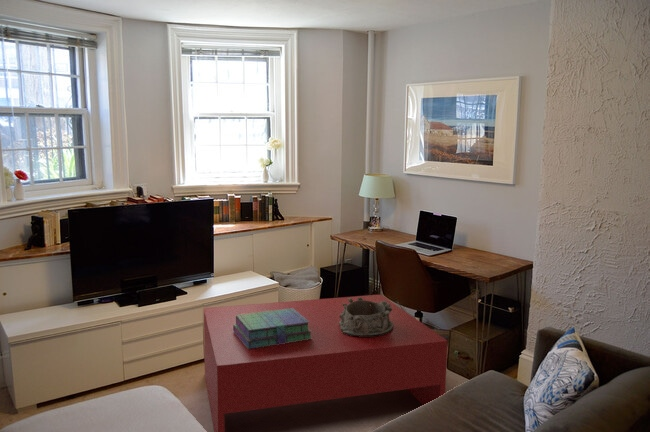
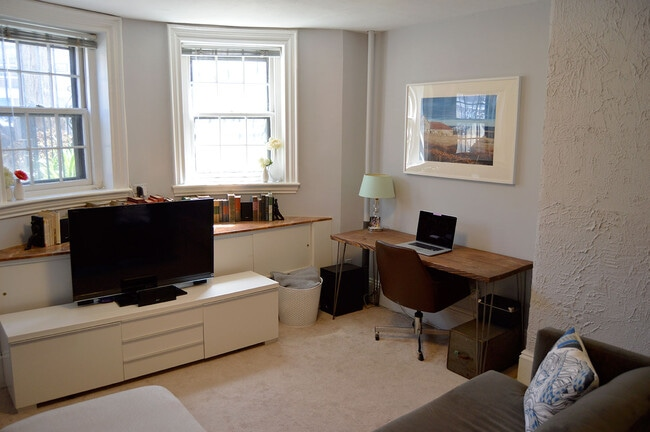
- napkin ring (366, 315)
- stack of books (271, 326)
- coffee table (314, 360)
